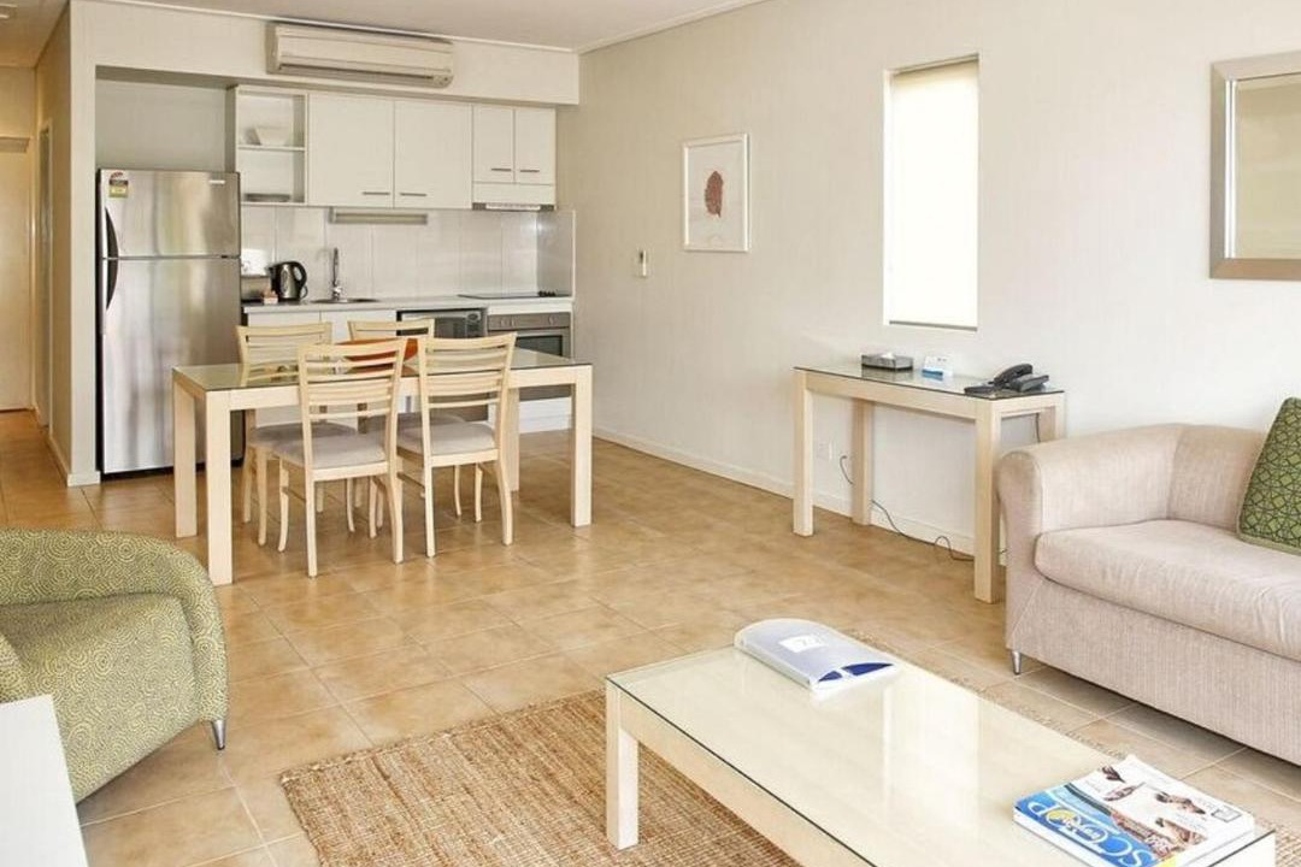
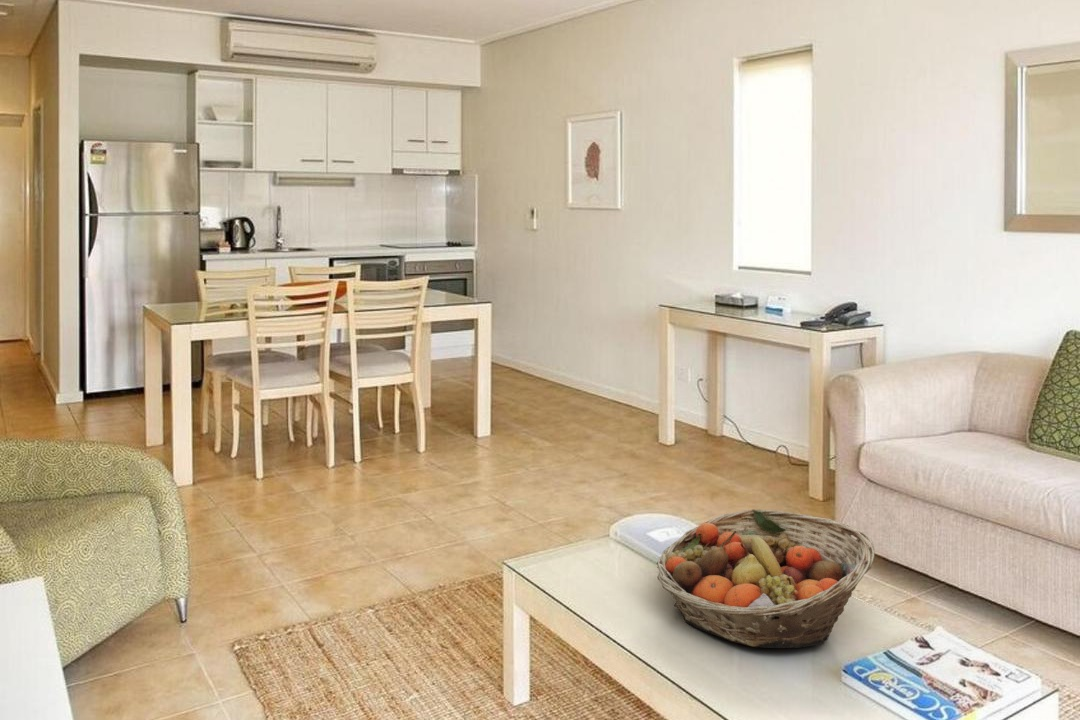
+ fruit basket (761, 574)
